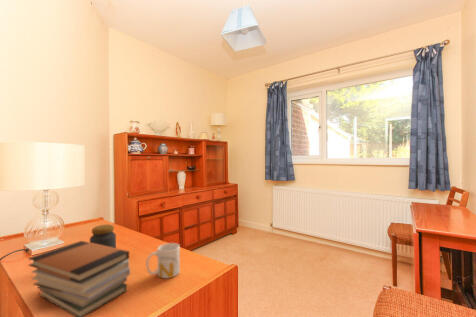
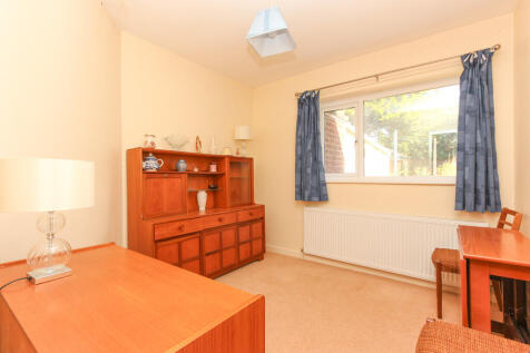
- mug (165, 261)
- jar (103, 242)
- book stack (82, 274)
